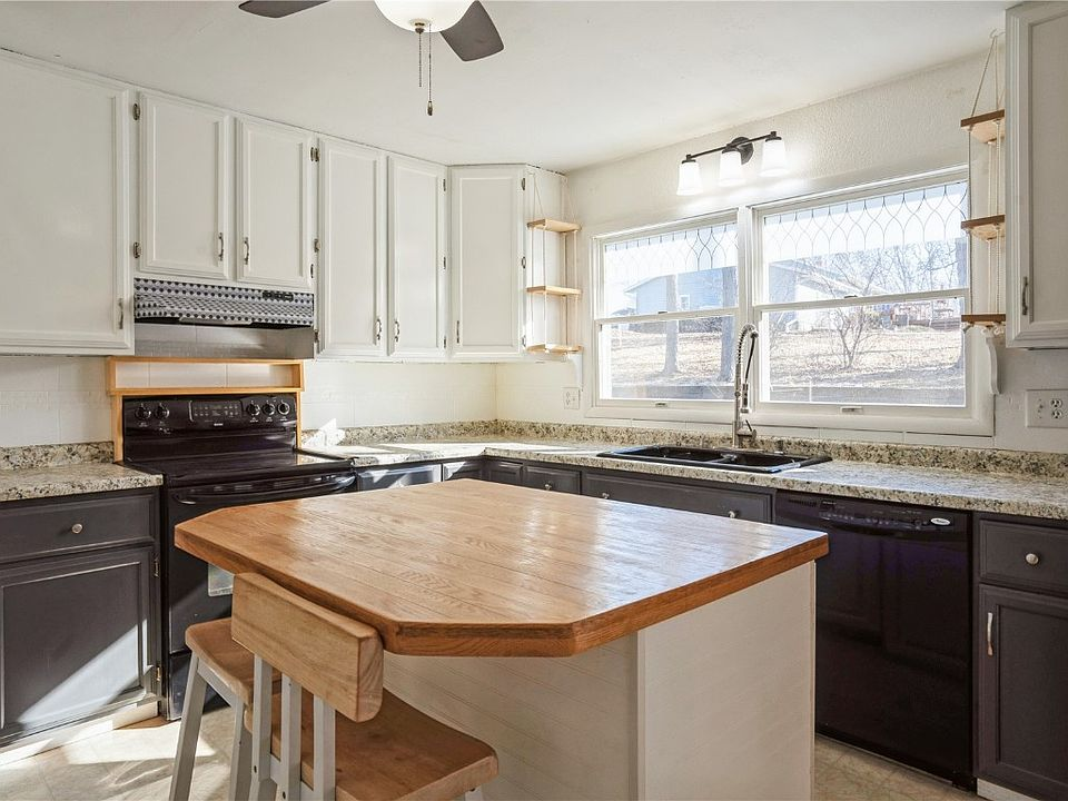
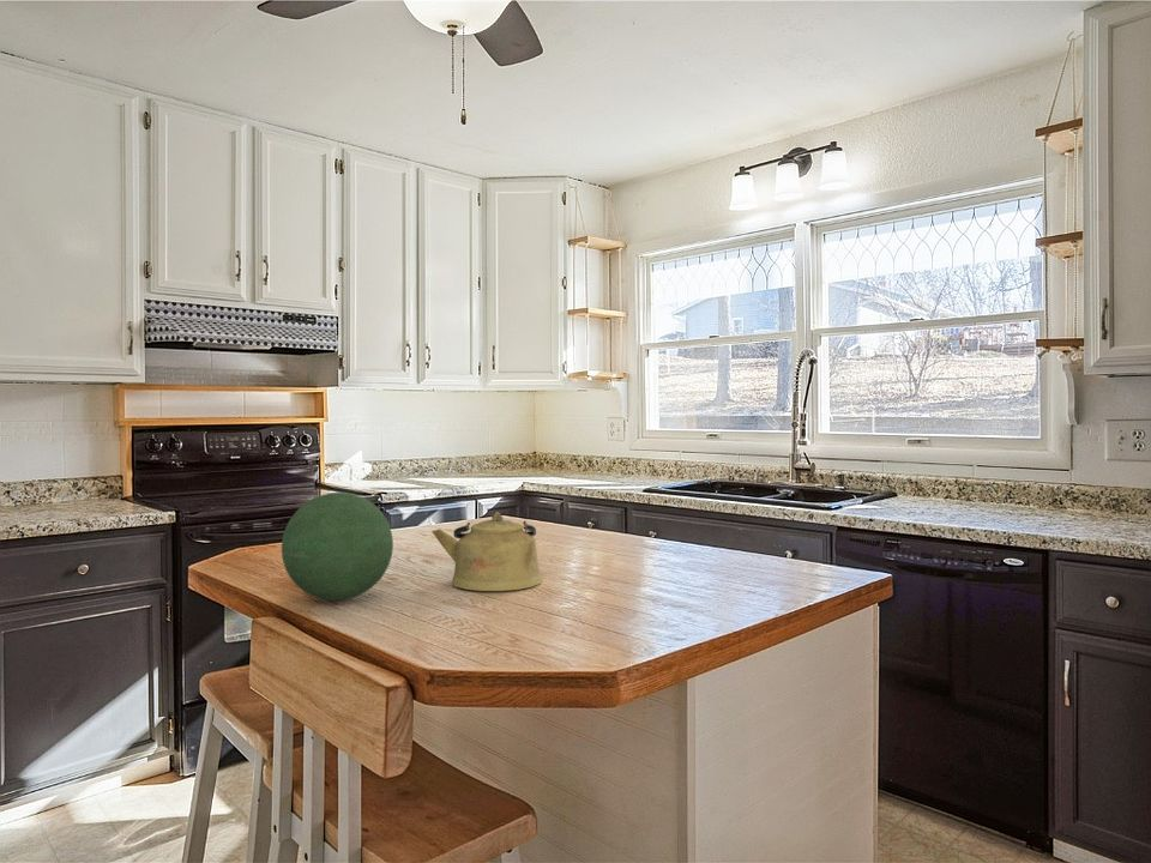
+ kettle (487, 547)
+ decorative orb (338, 545)
